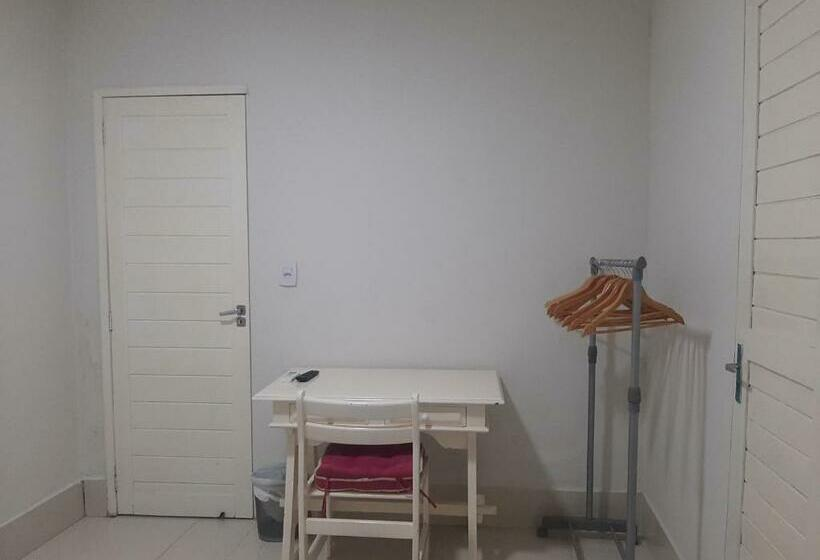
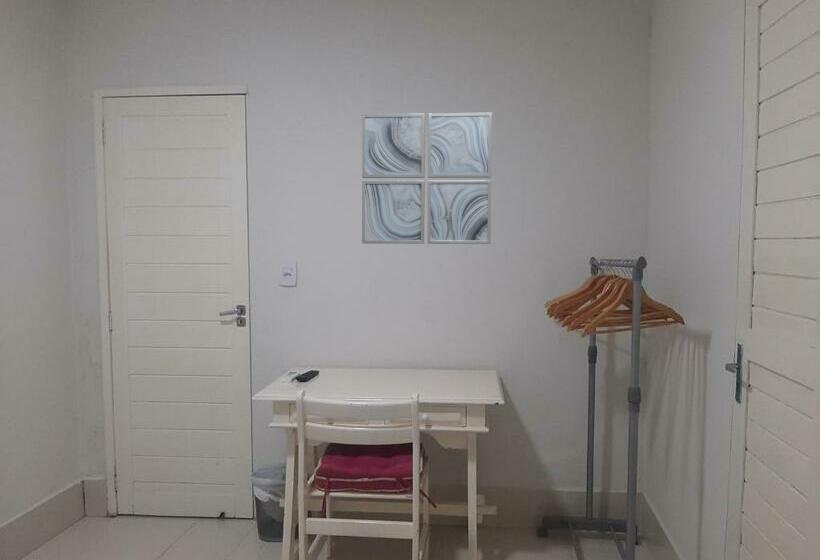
+ wall art (424, 177)
